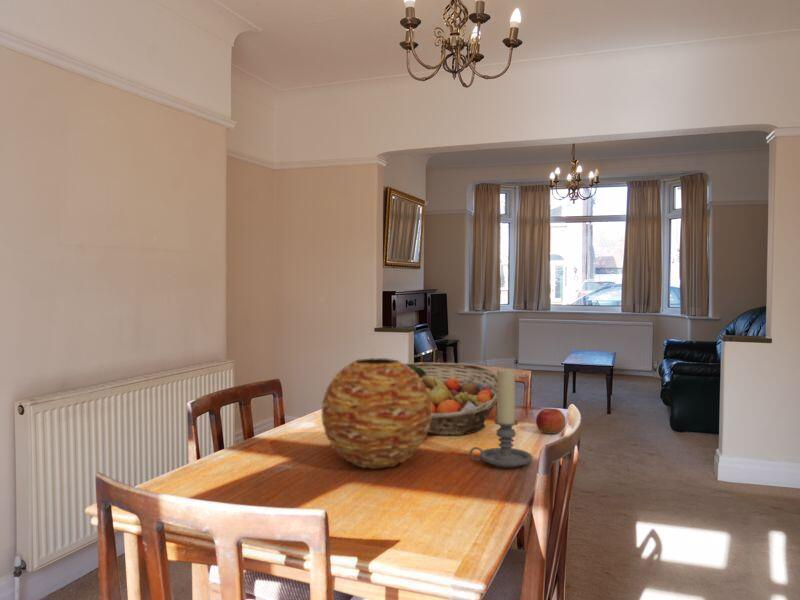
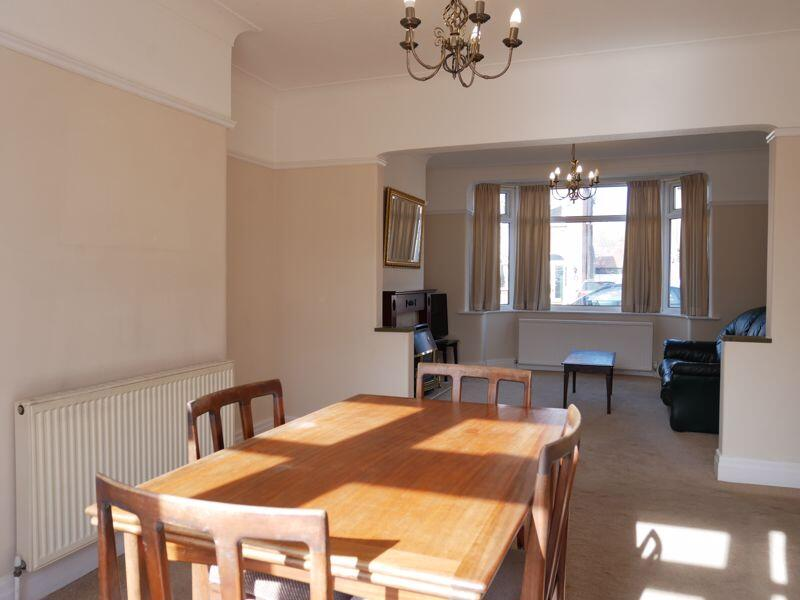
- fruit basket (436, 396)
- vase (376, 411)
- candle holder (500, 415)
- apple (550, 420)
